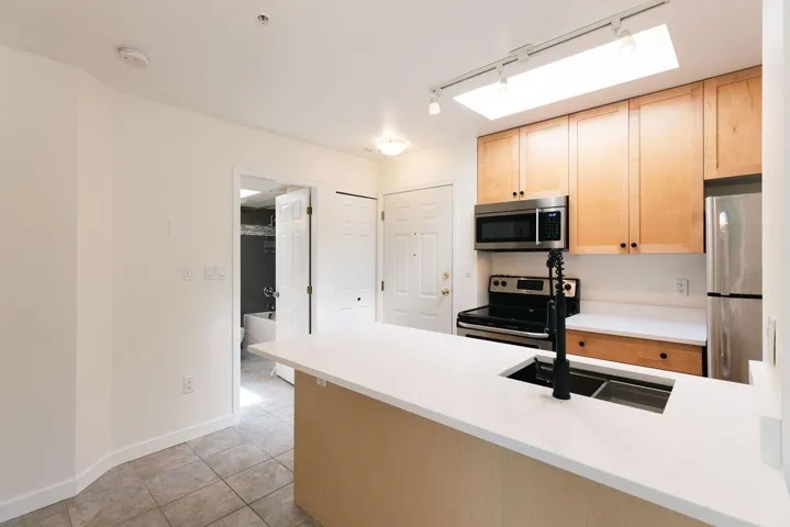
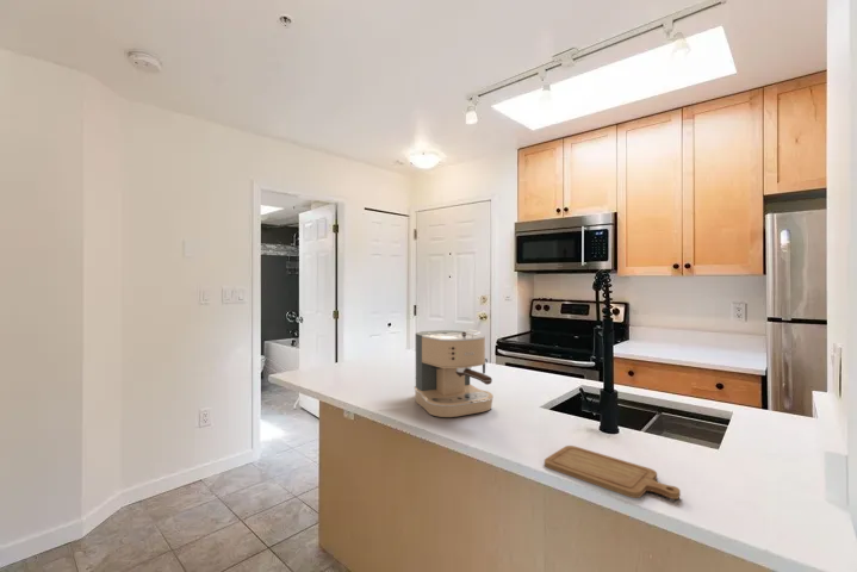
+ chopping board (610, 472)
+ coffee maker (455, 368)
